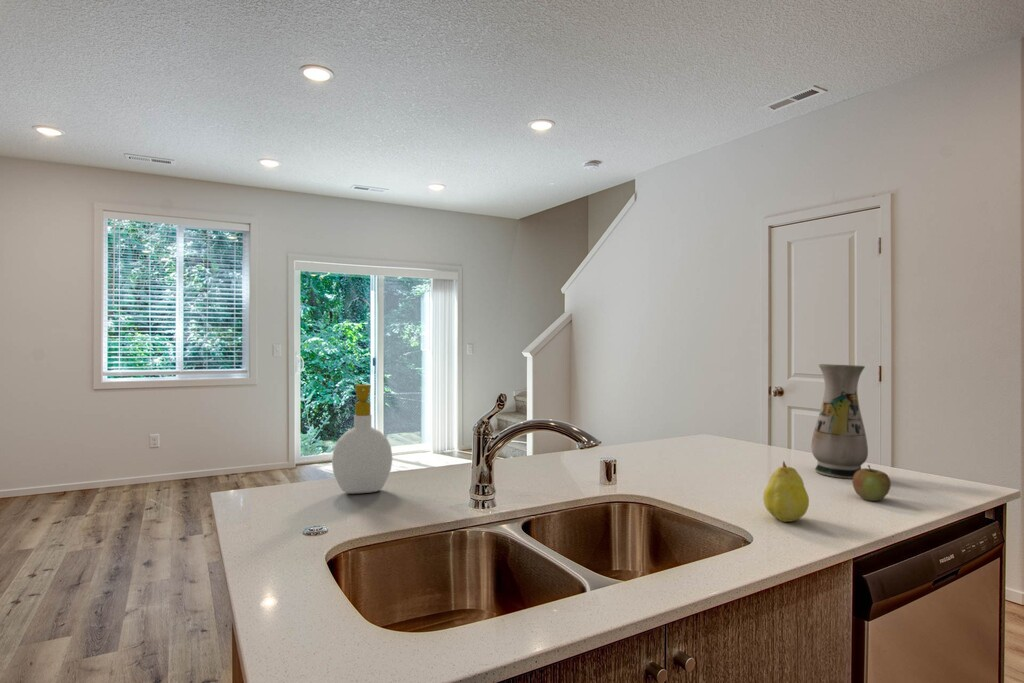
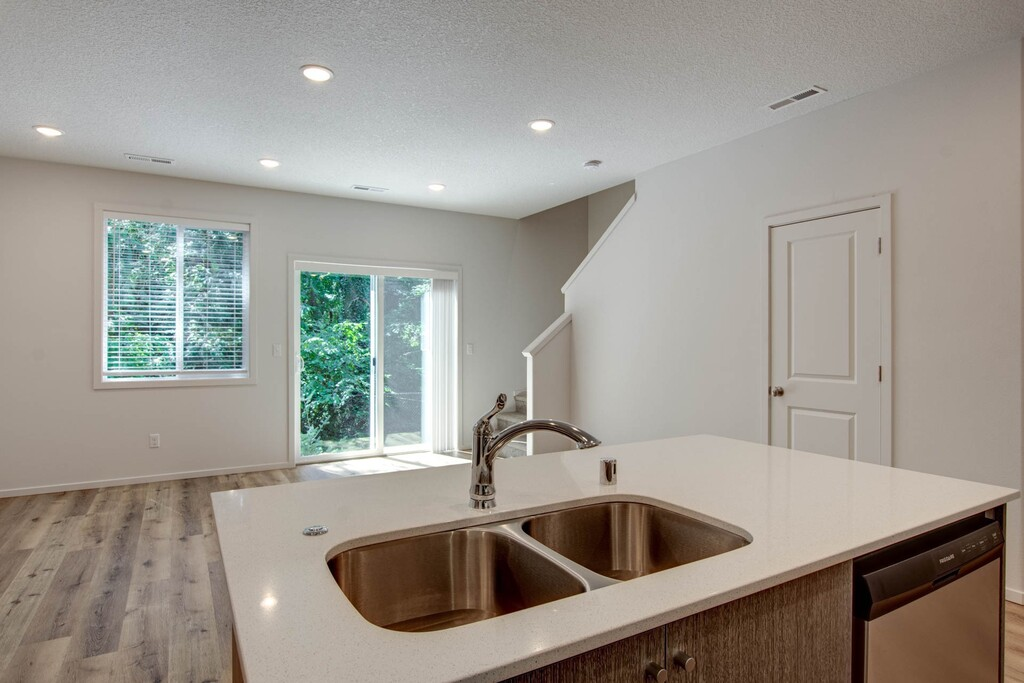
- soap bottle (362, 438)
- fruit (787, 491)
- apple (871, 481)
- vase (839, 419)
